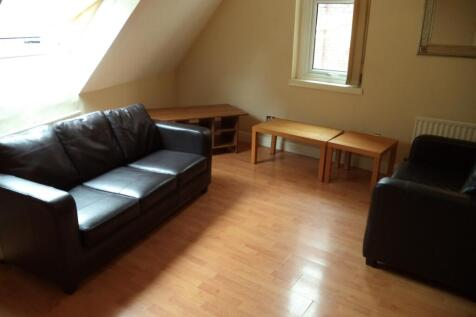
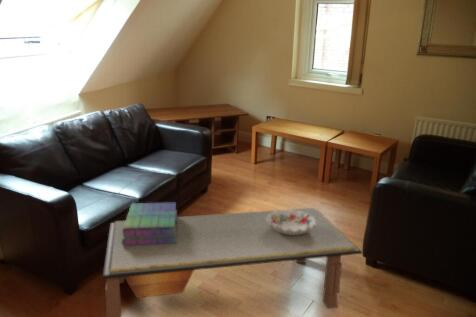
+ stack of books (151, 221)
+ decorative bowl (290, 223)
+ coffee table (228, 262)
